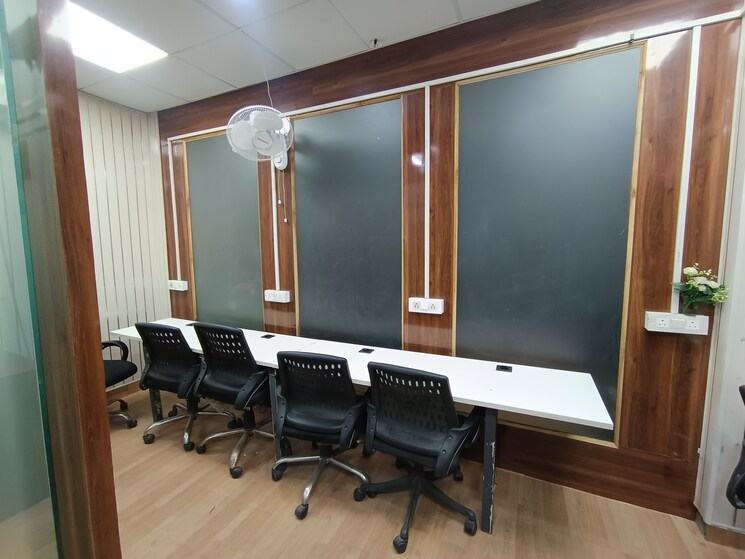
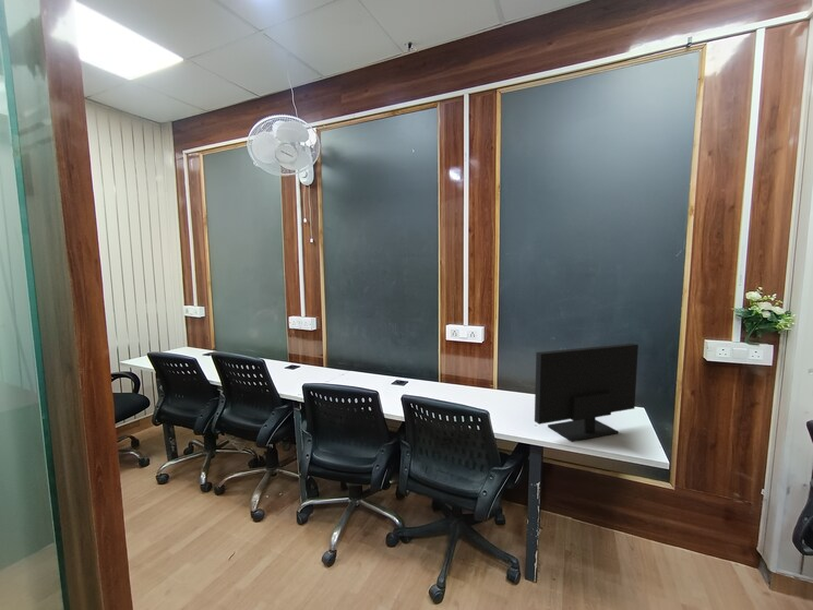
+ monitor (584, 388)
